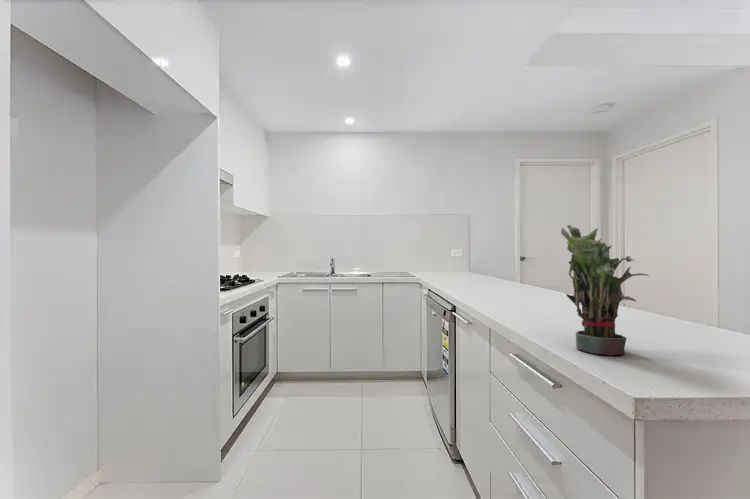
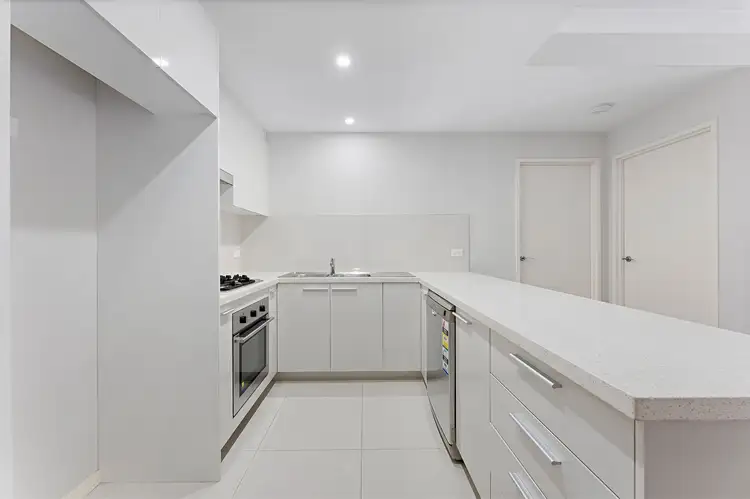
- potted plant (594, 284)
